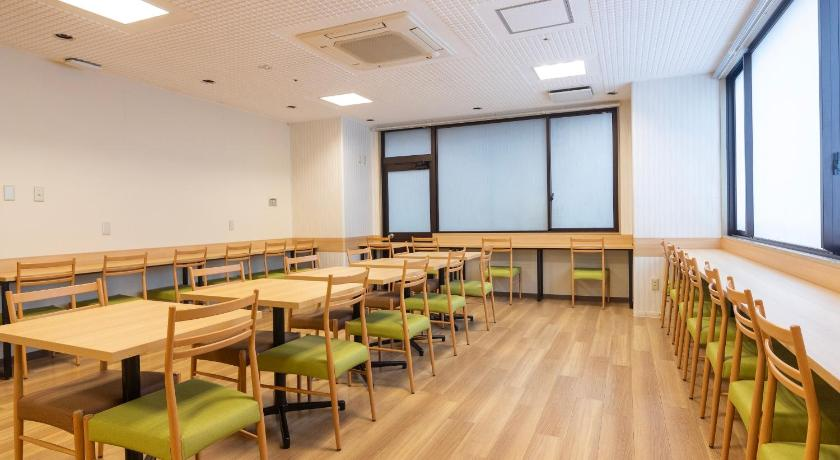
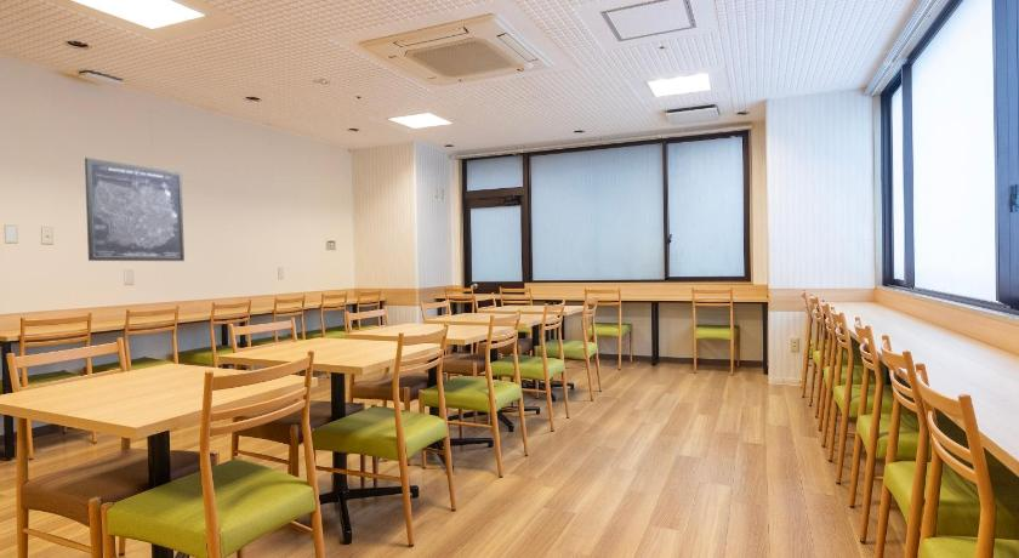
+ wall art (138, 212)
